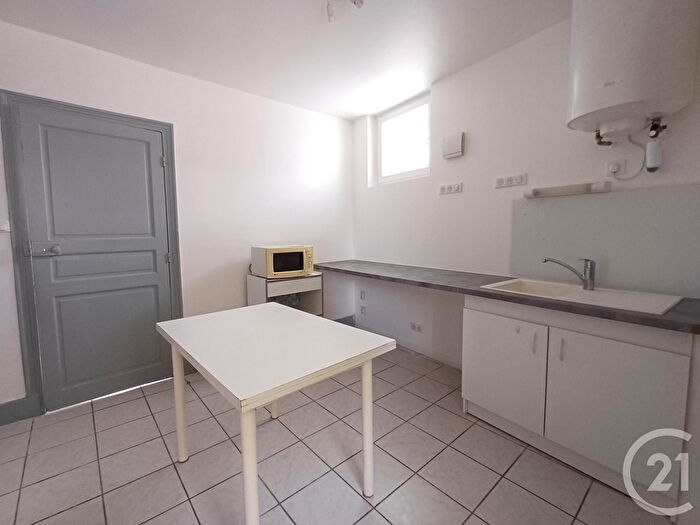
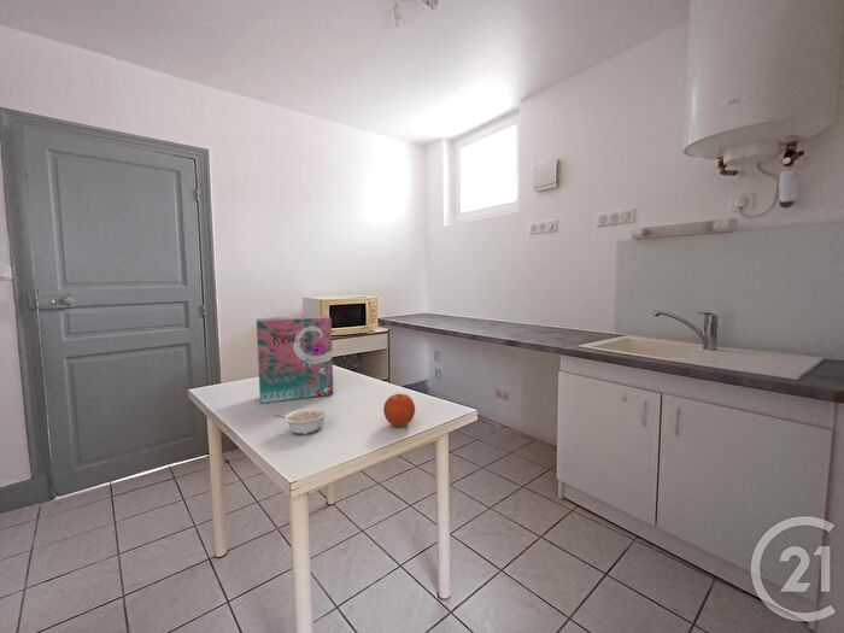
+ fruit (399, 409)
+ cereal box (295, 357)
+ legume (305, 420)
